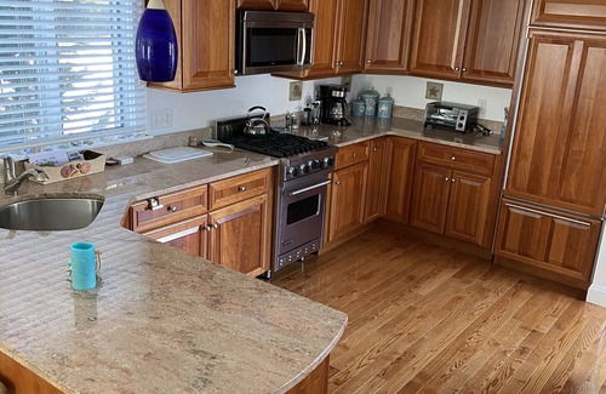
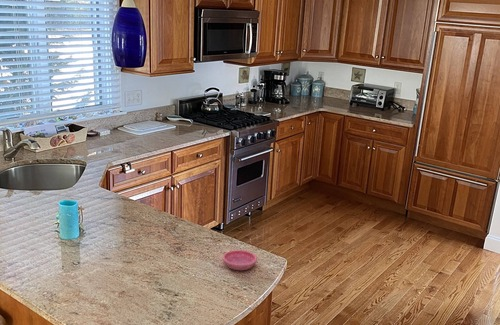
+ saucer (239, 260)
